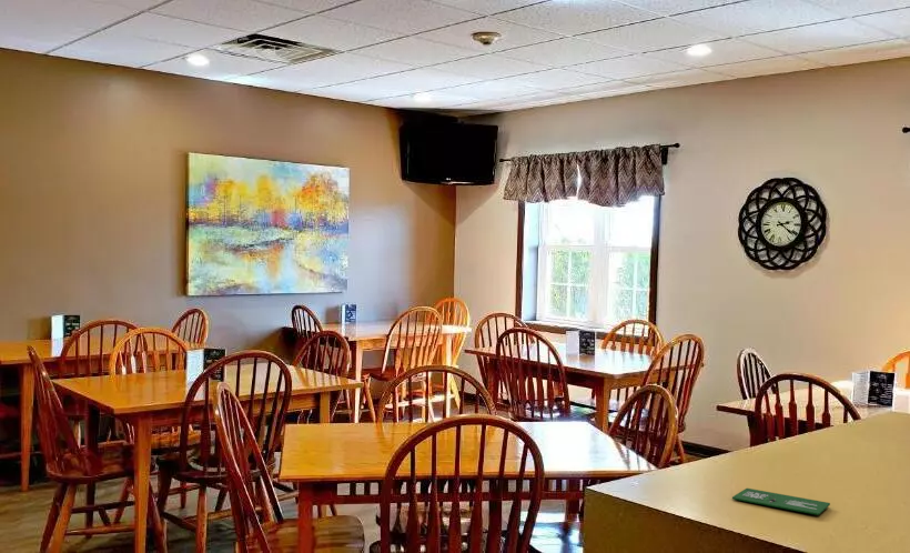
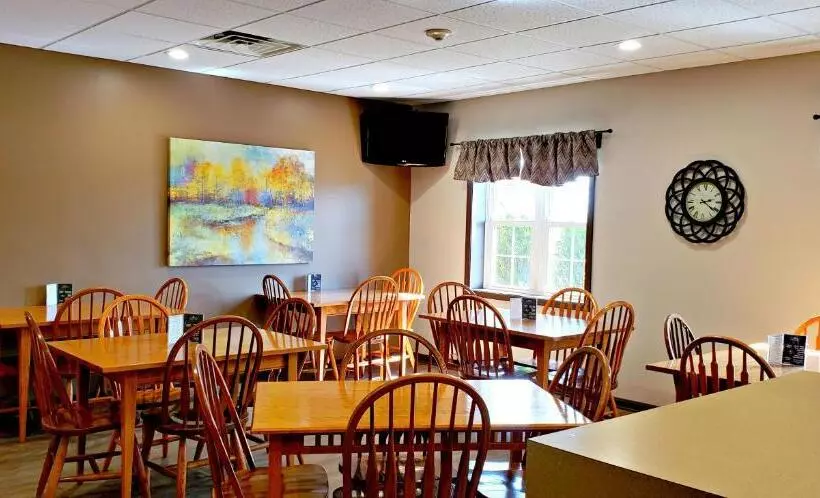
- business card (780, 500)
